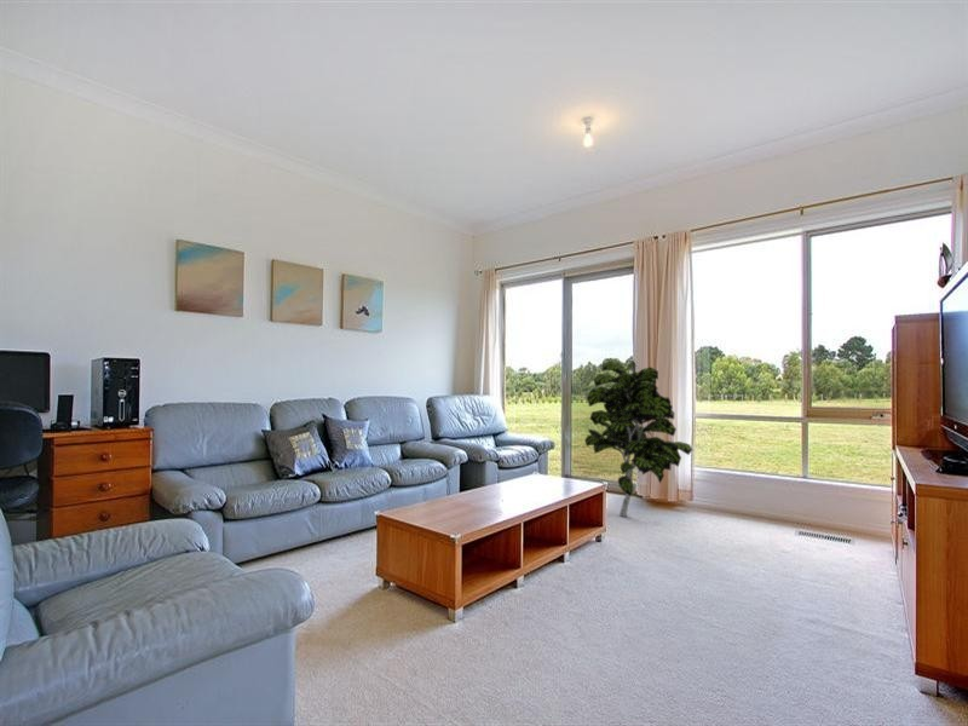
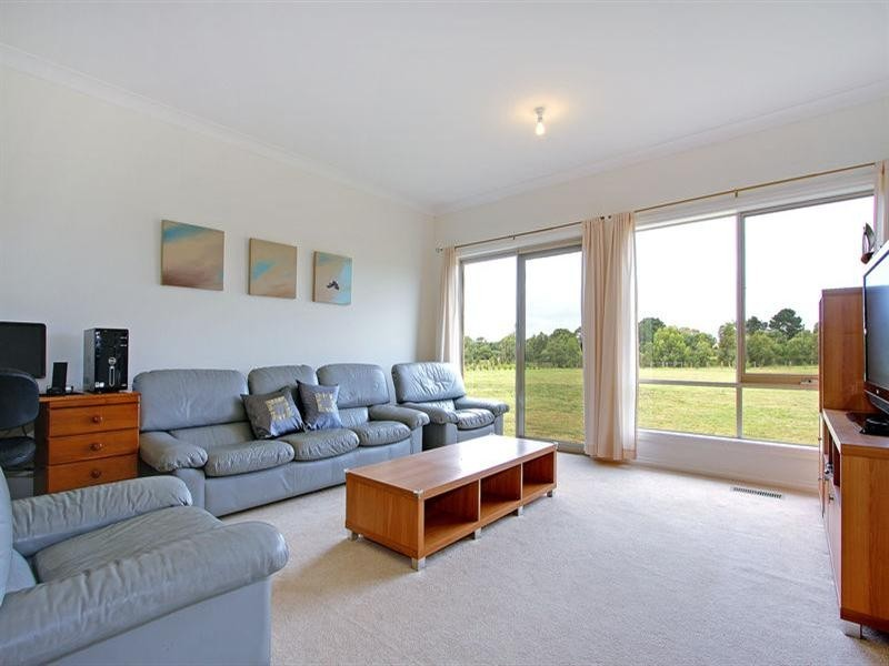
- indoor plant (634, 438)
